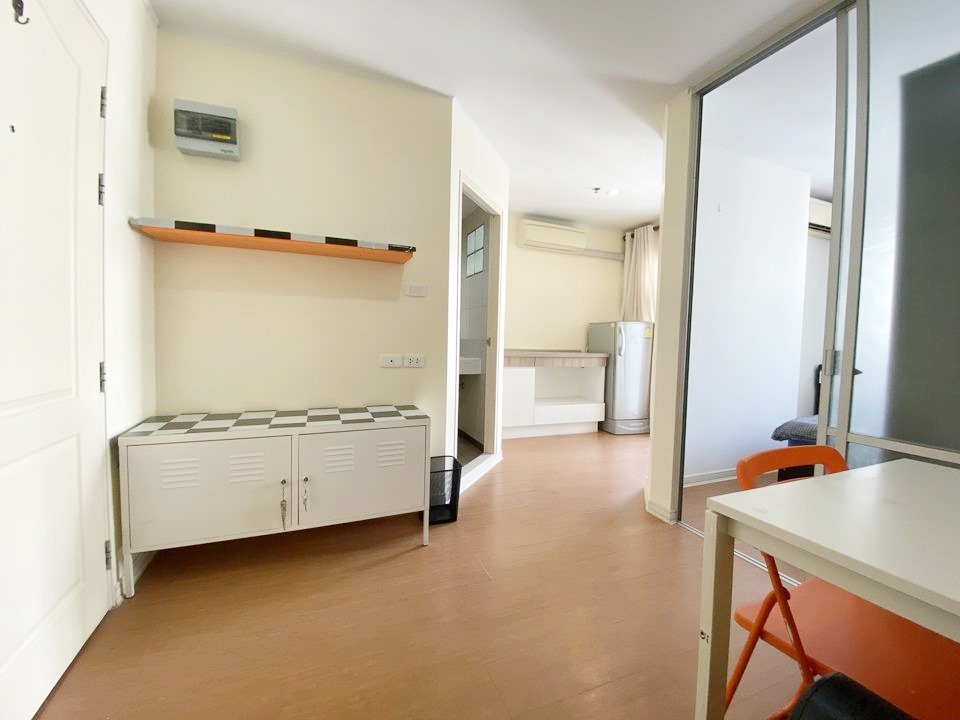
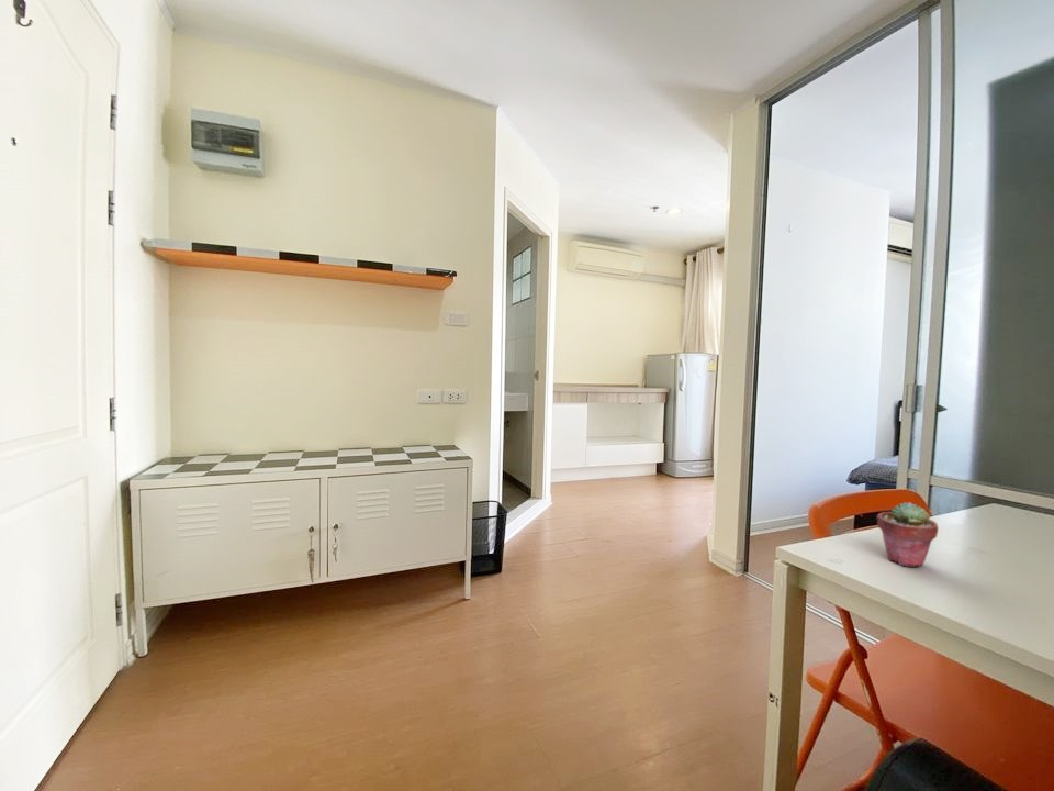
+ potted succulent (906, 531)
